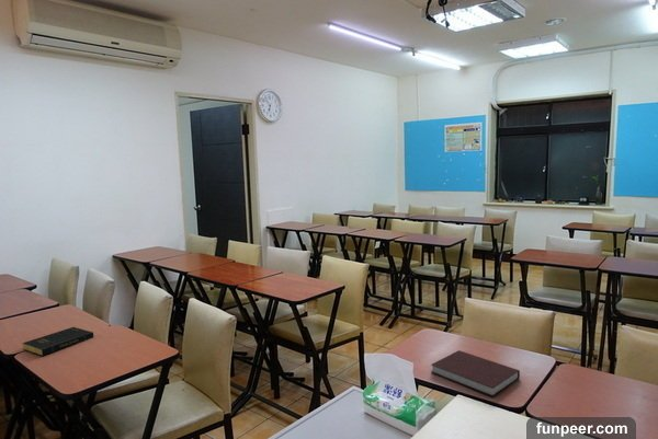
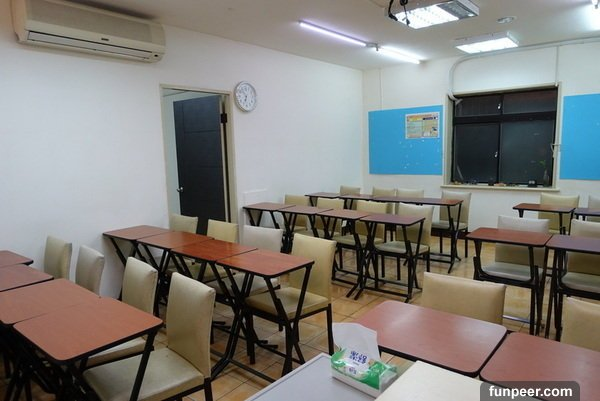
- notebook (474, 371)
- book (60, 339)
